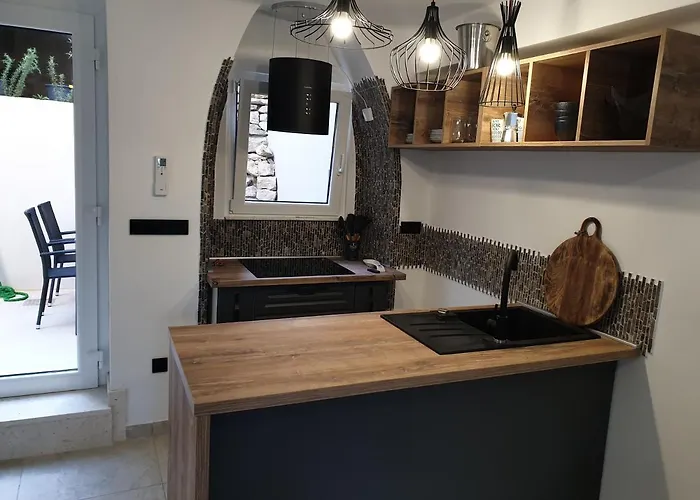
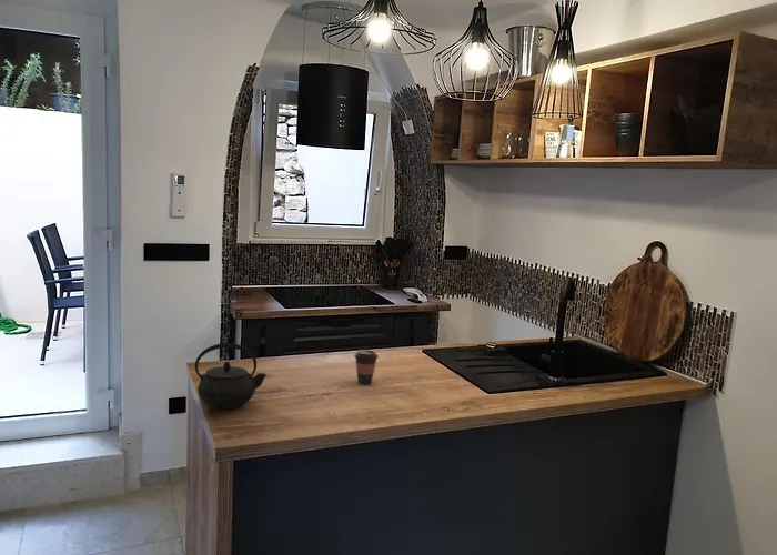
+ coffee cup (365, 366)
+ kettle (231, 373)
